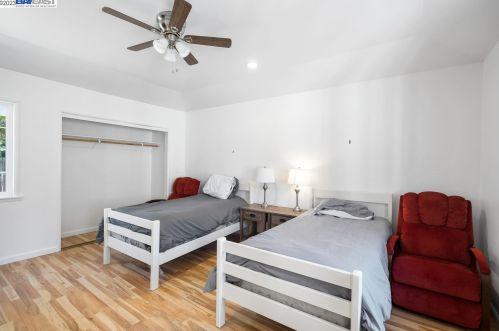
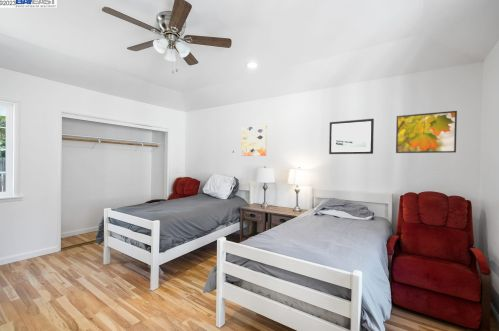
+ wall art (253, 141)
+ wall art (350, 137)
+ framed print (424, 133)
